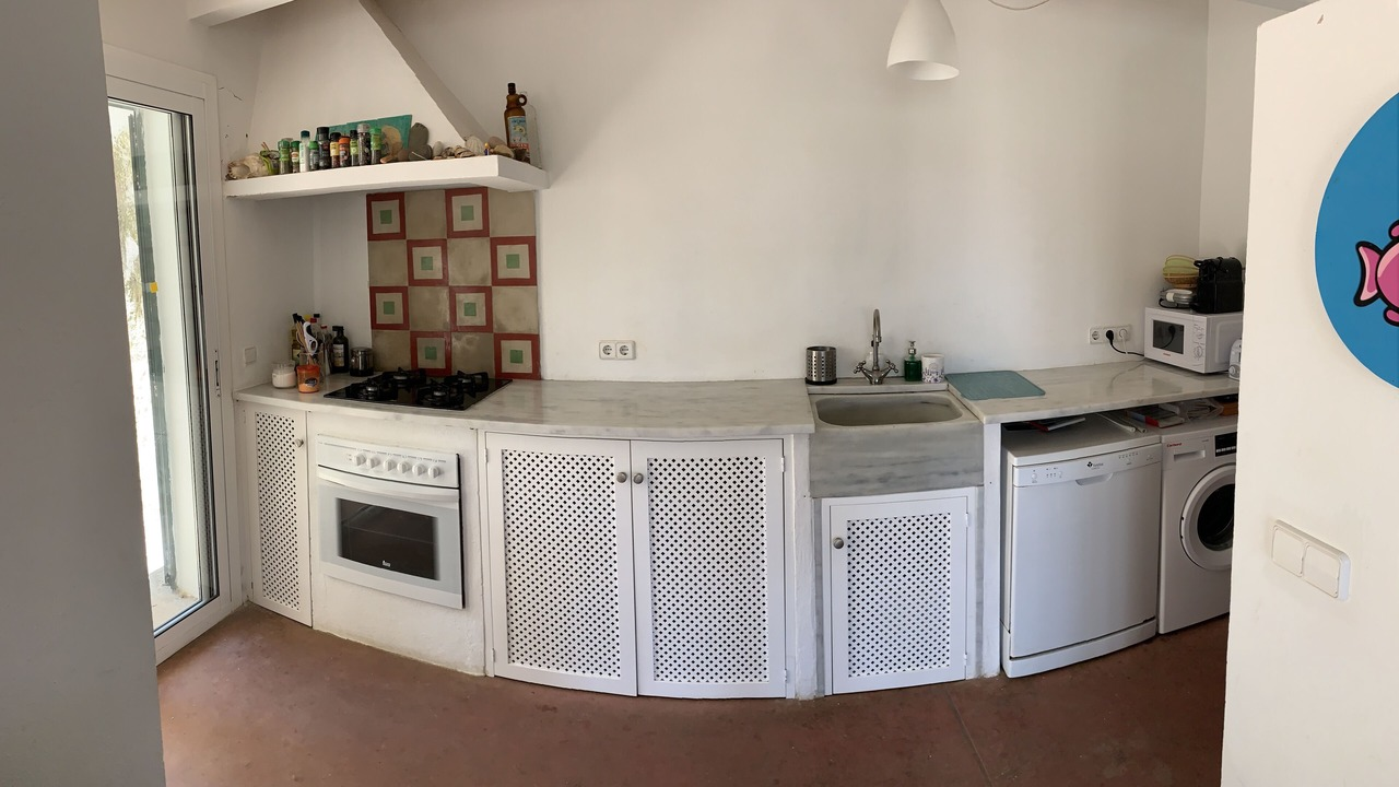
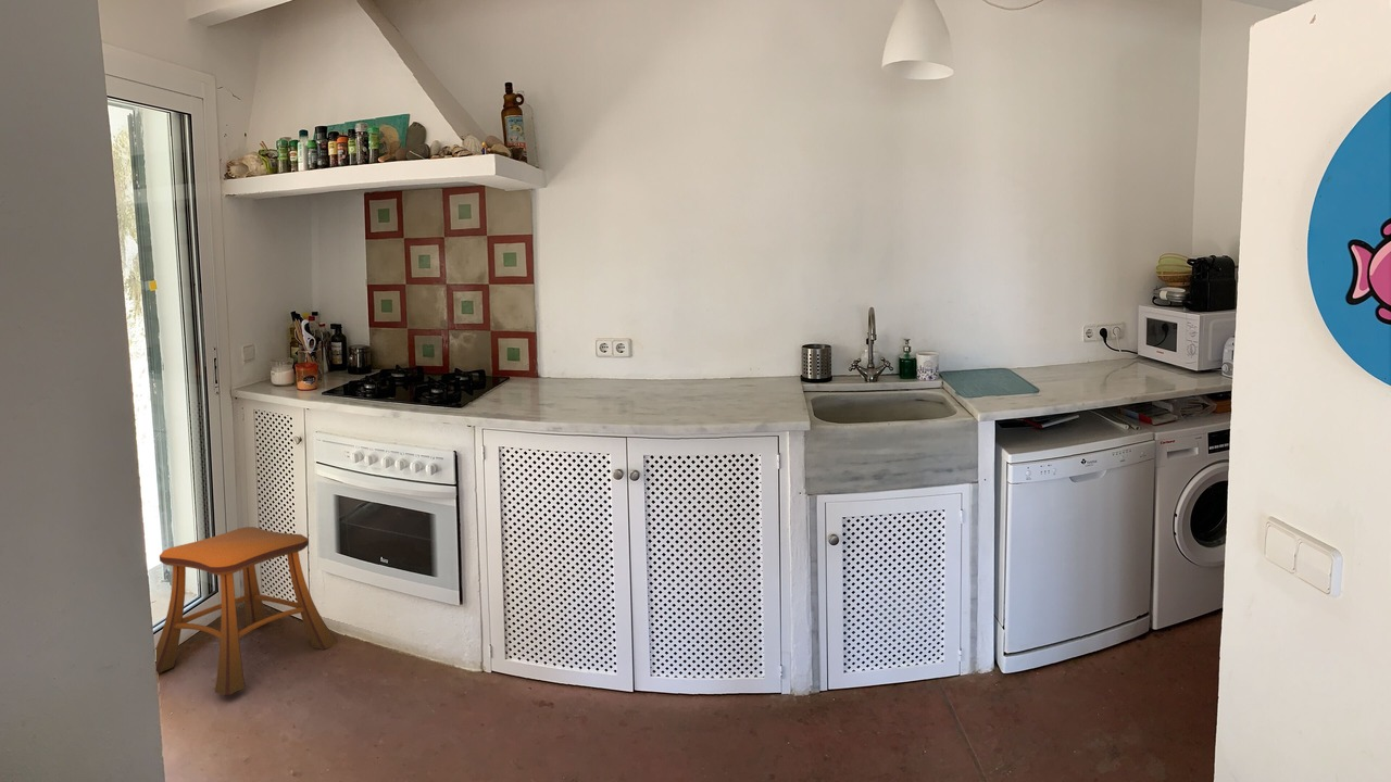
+ stool (240, 600)
